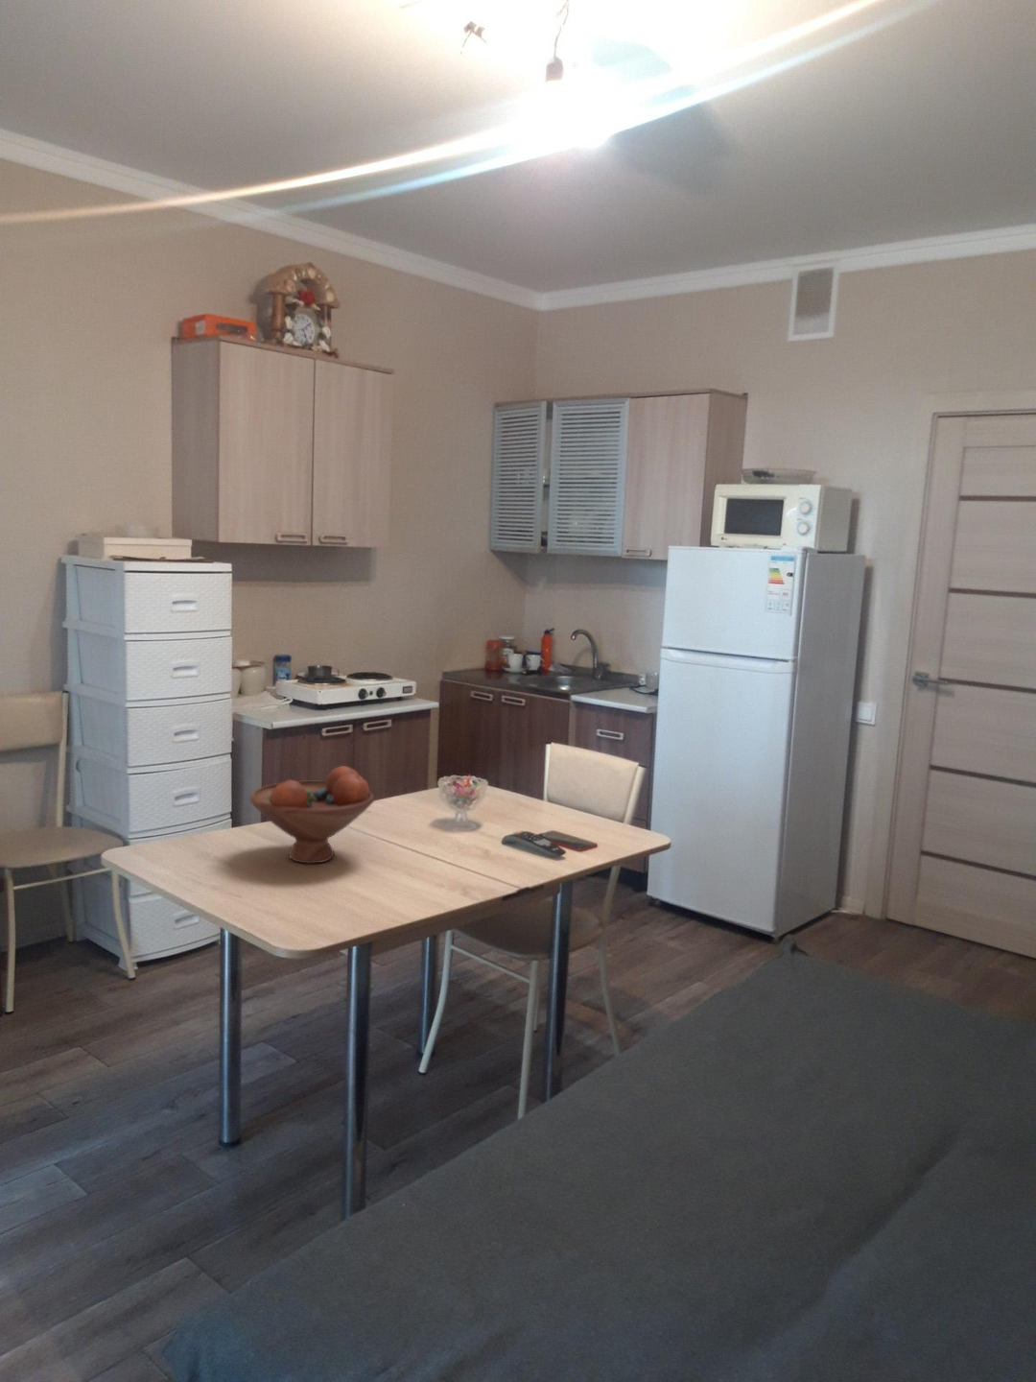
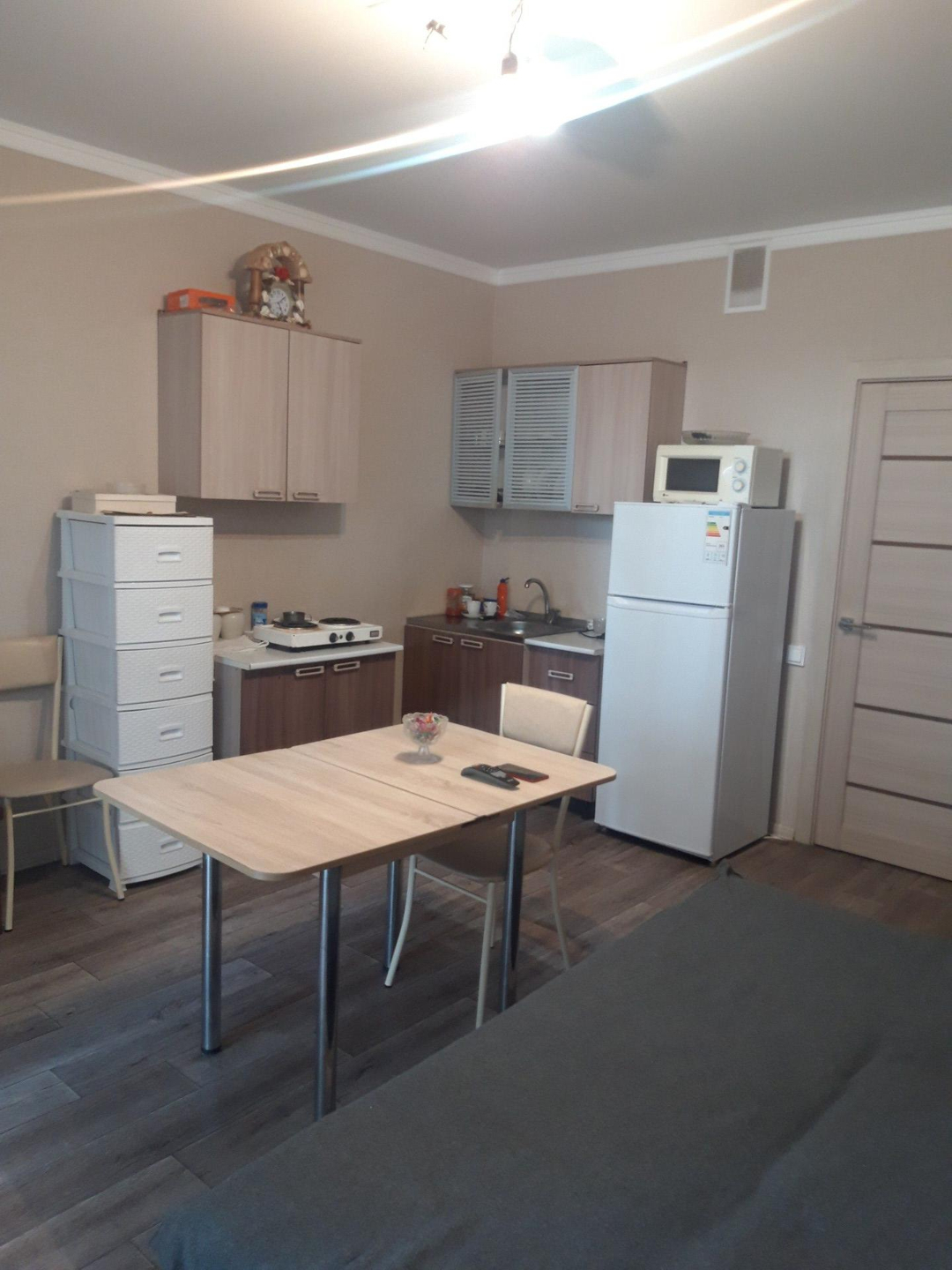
- fruit bowl (311, 814)
